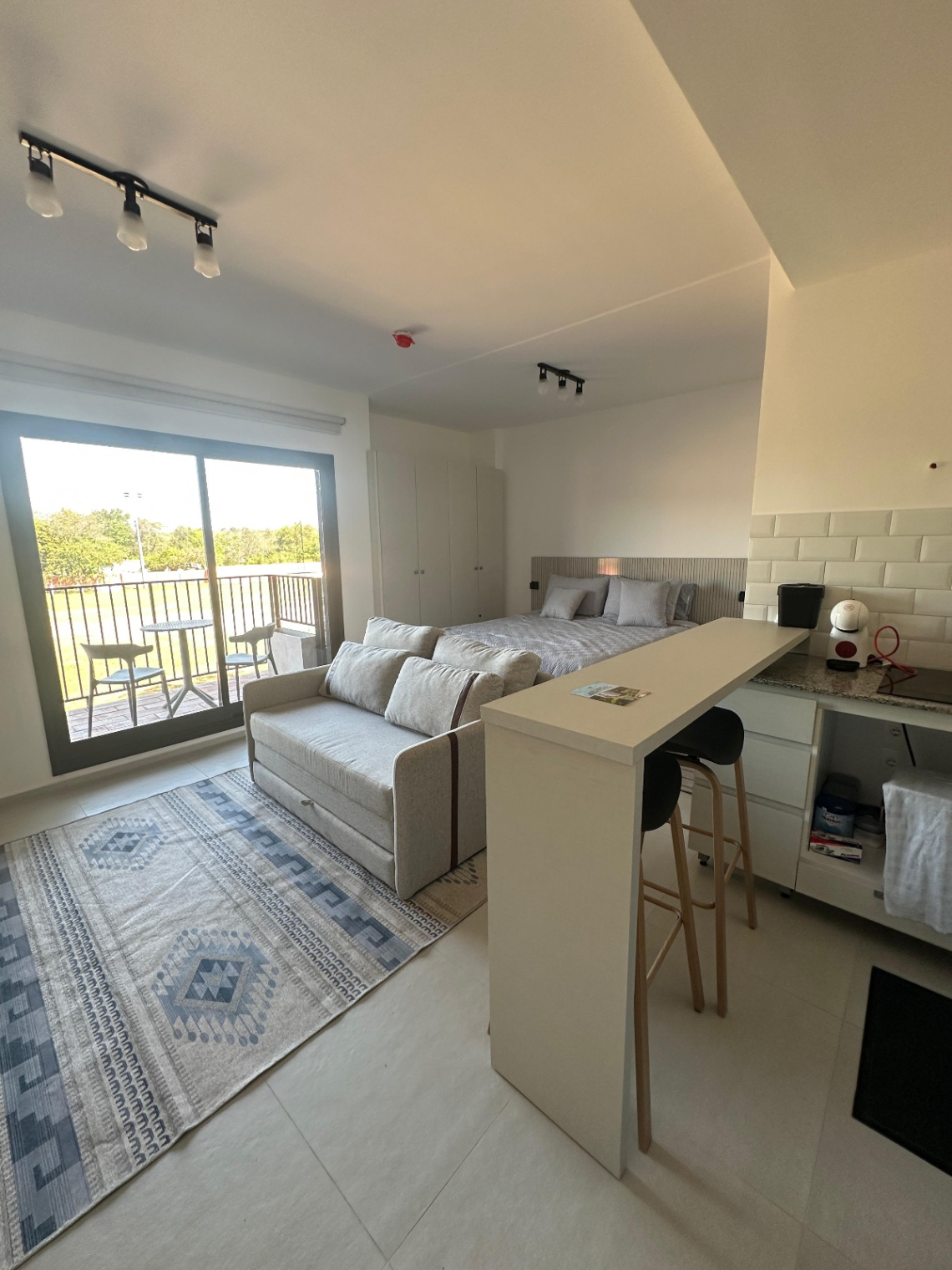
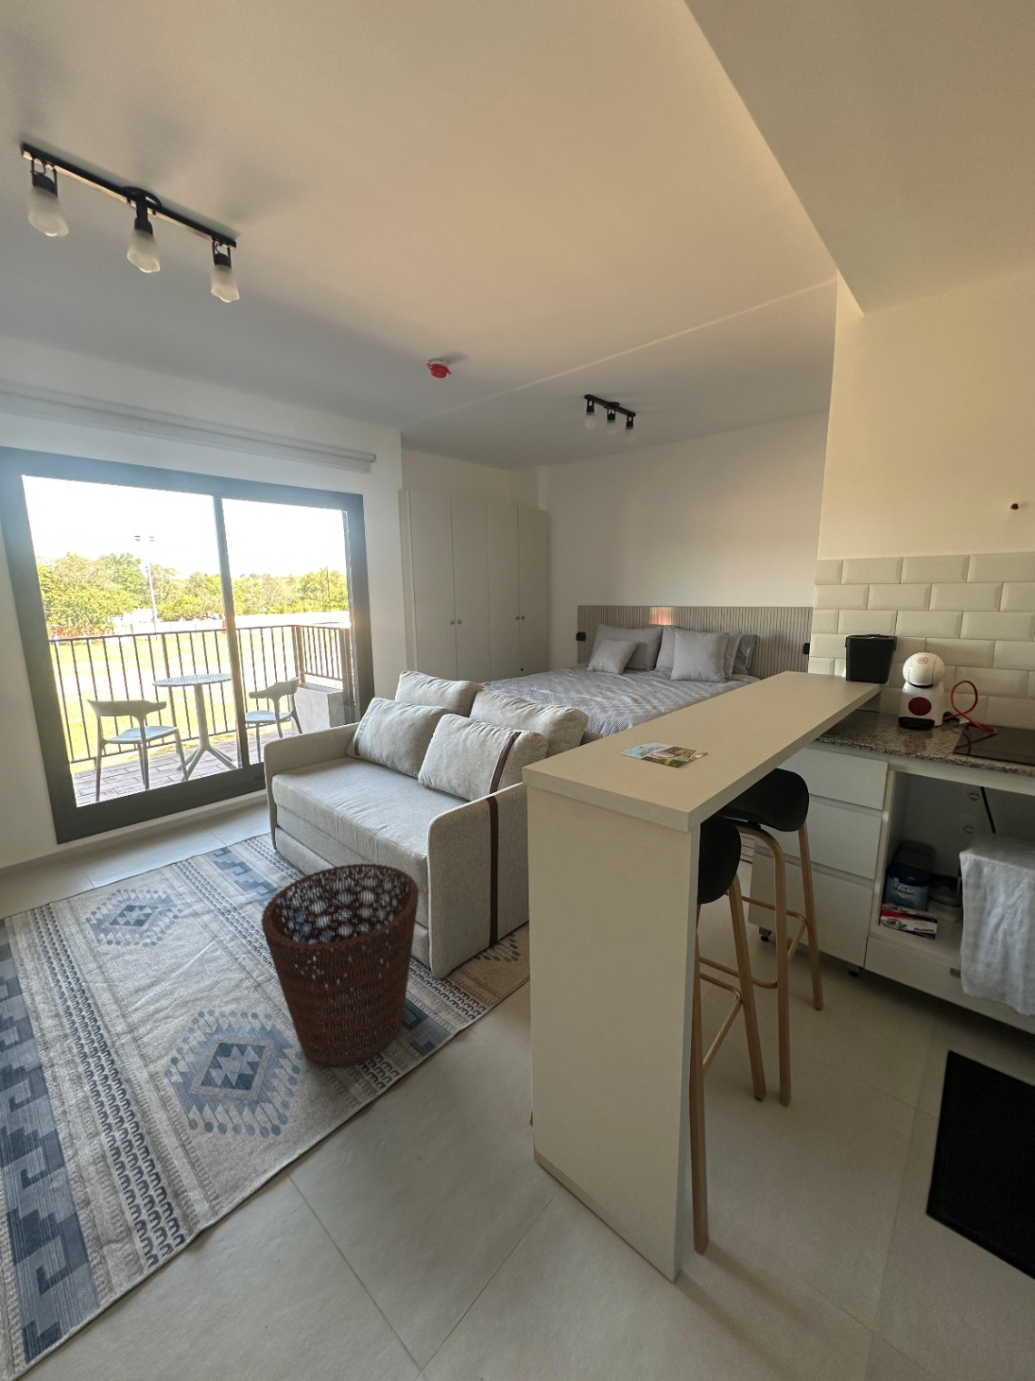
+ basket (348, 963)
